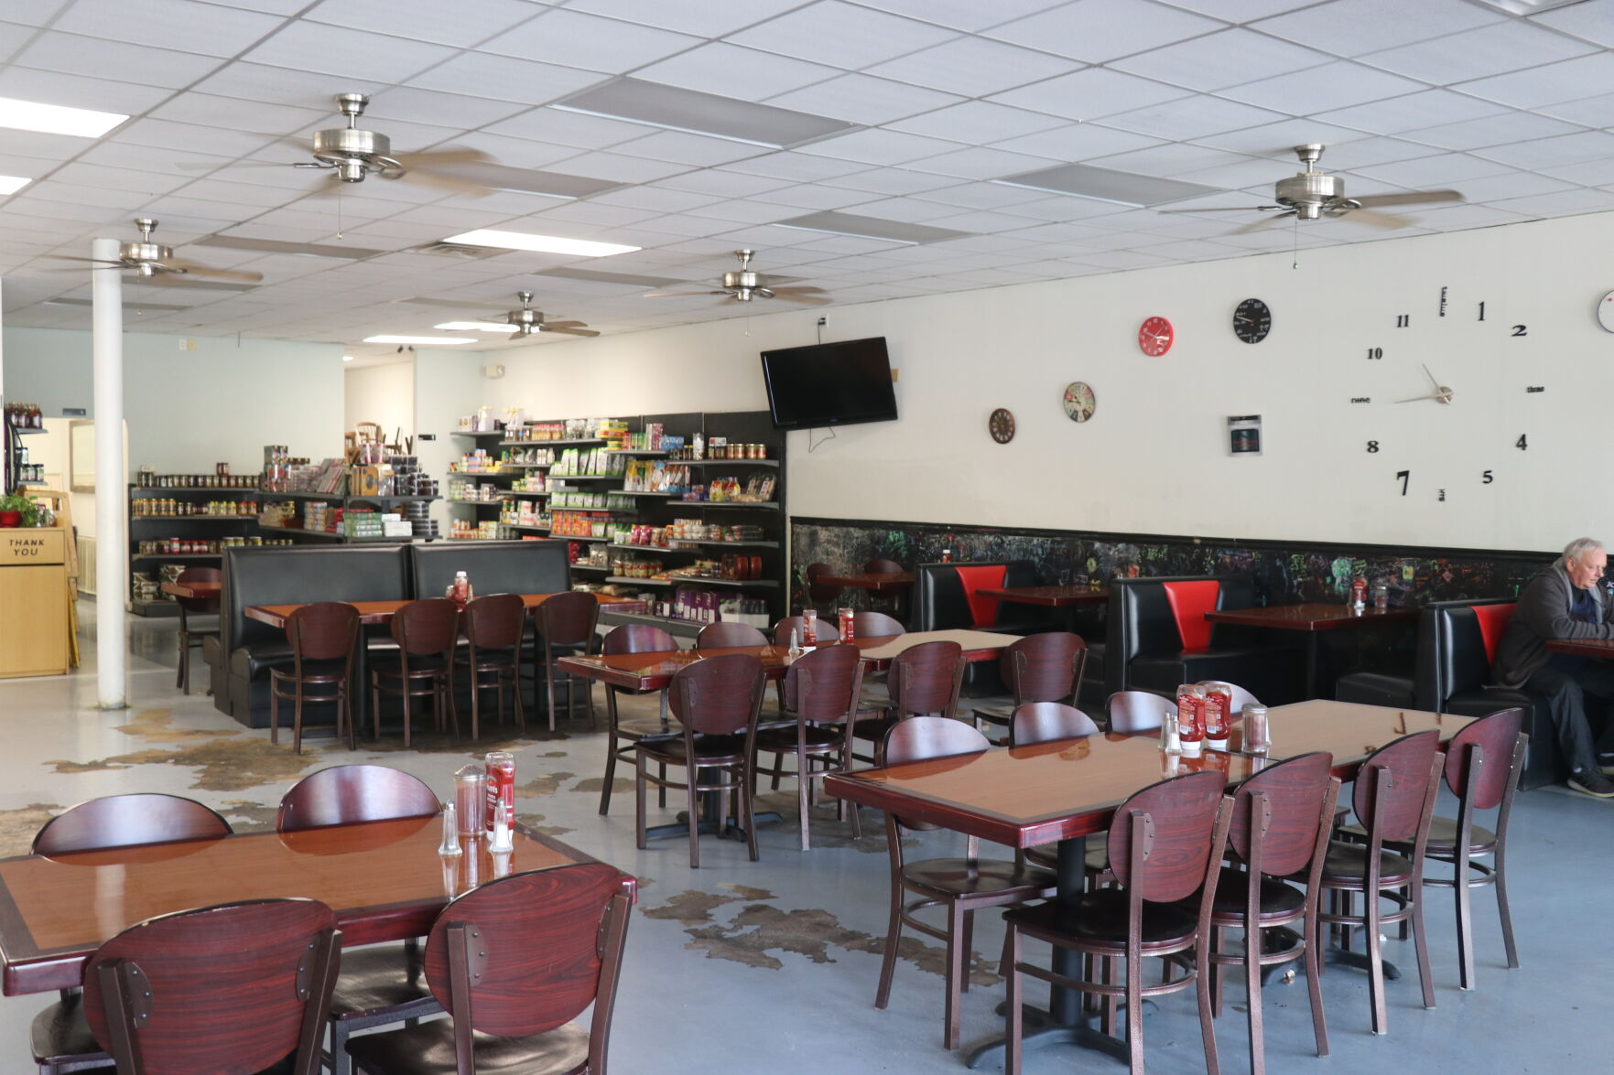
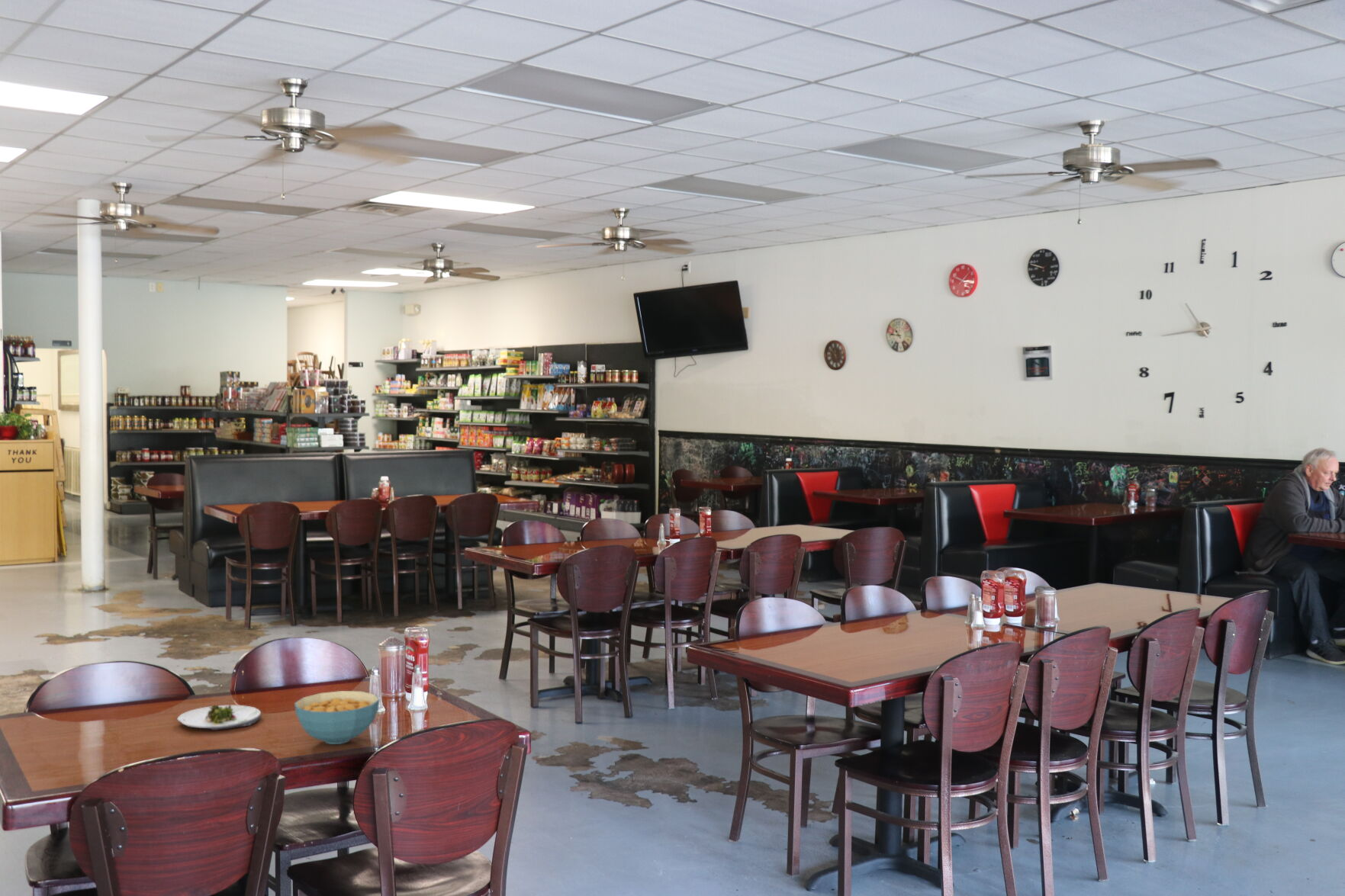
+ cereal bowl (337, 721)
+ salad plate (220, 712)
